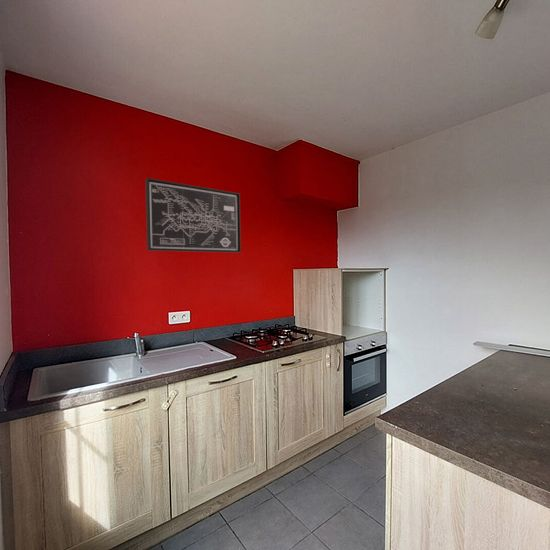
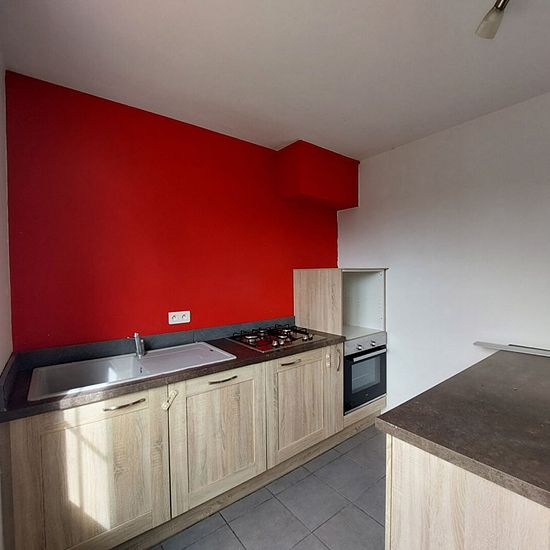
- wall art (197, 219)
